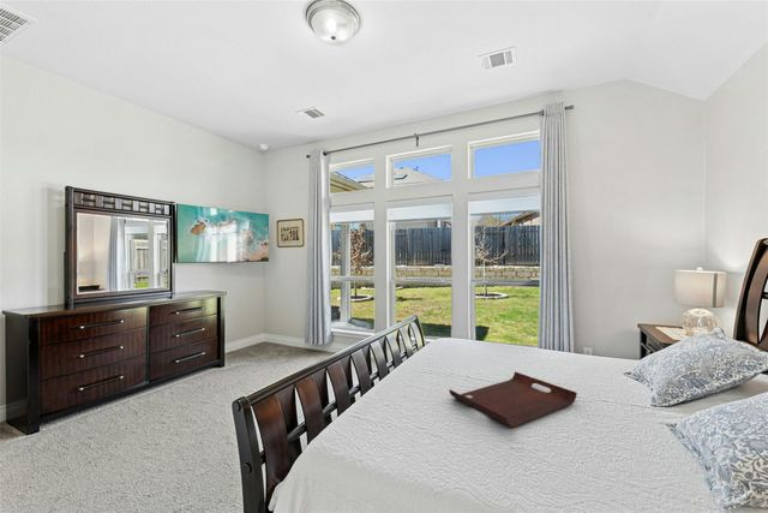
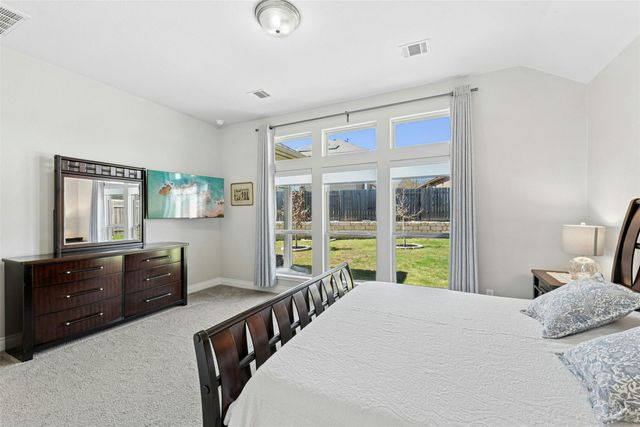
- serving tray (511, 395)
